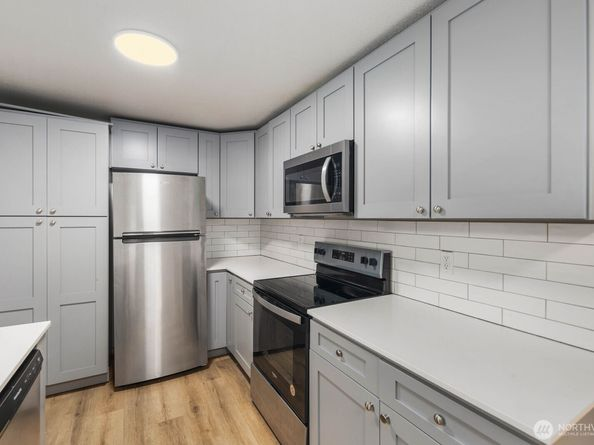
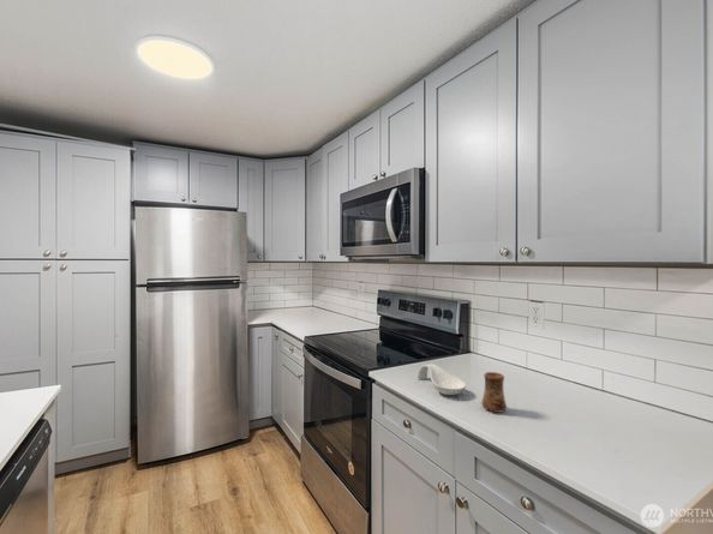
+ cup (493, 391)
+ spoon rest (438, 378)
